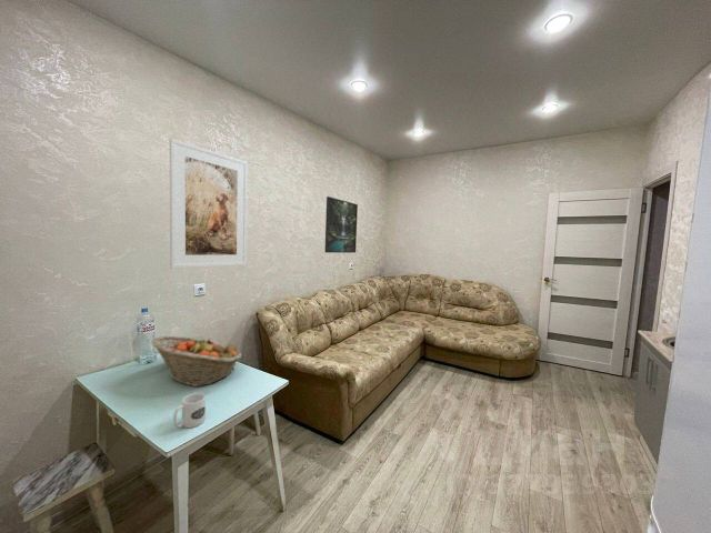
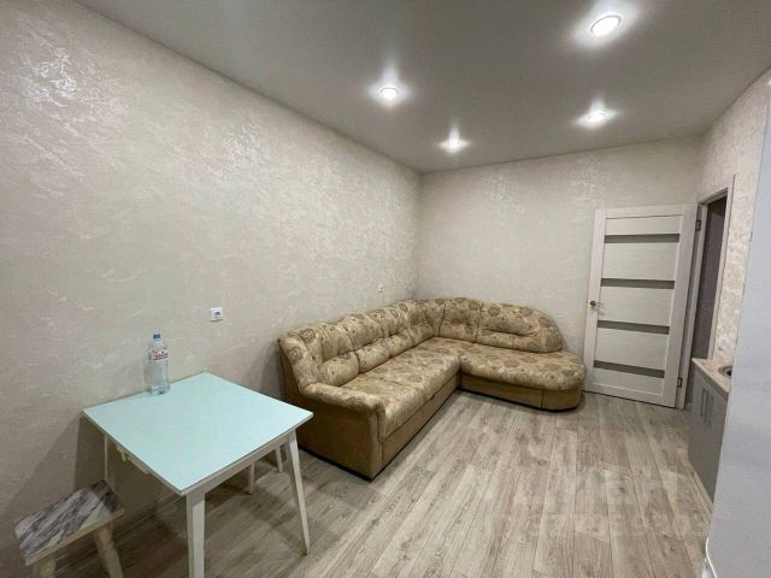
- mug (189, 411)
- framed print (212, 210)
- fruit basket (198, 354)
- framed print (342, 227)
